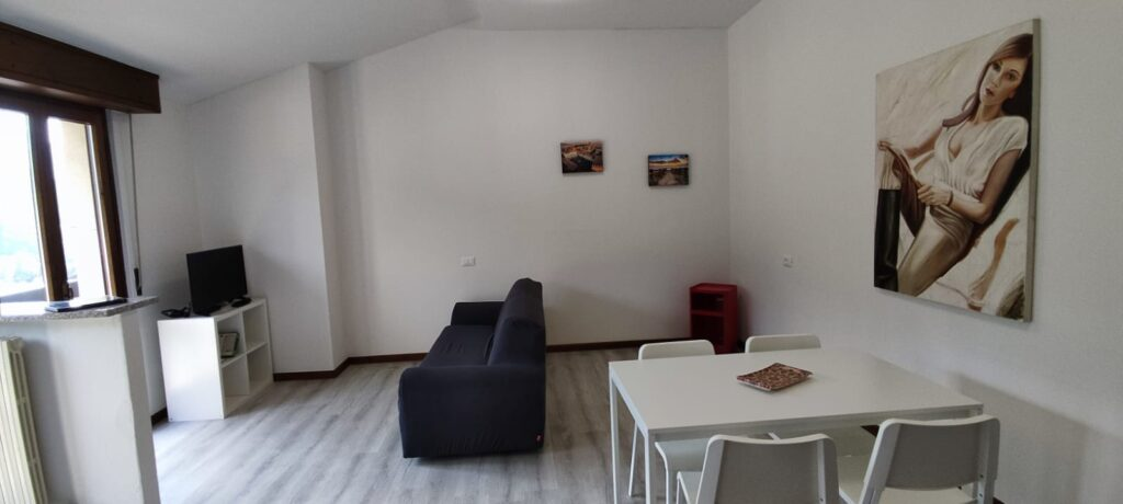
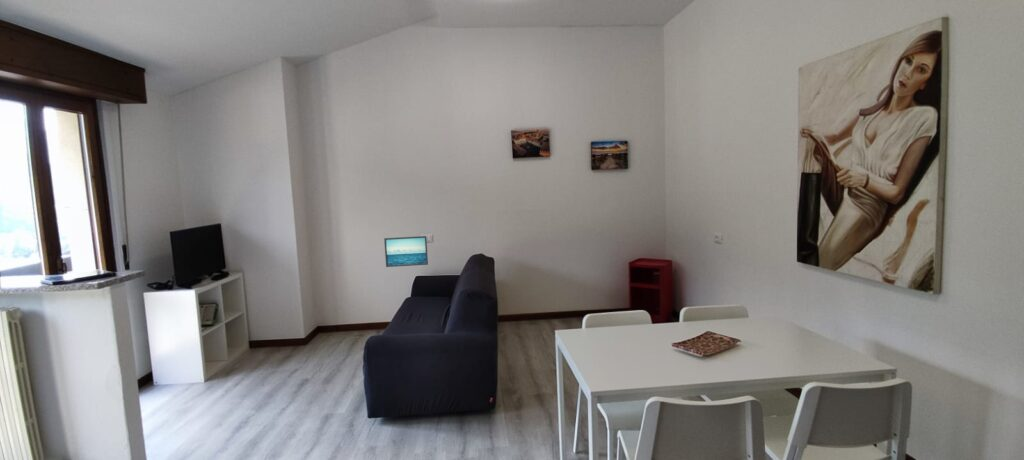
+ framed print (406, 251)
